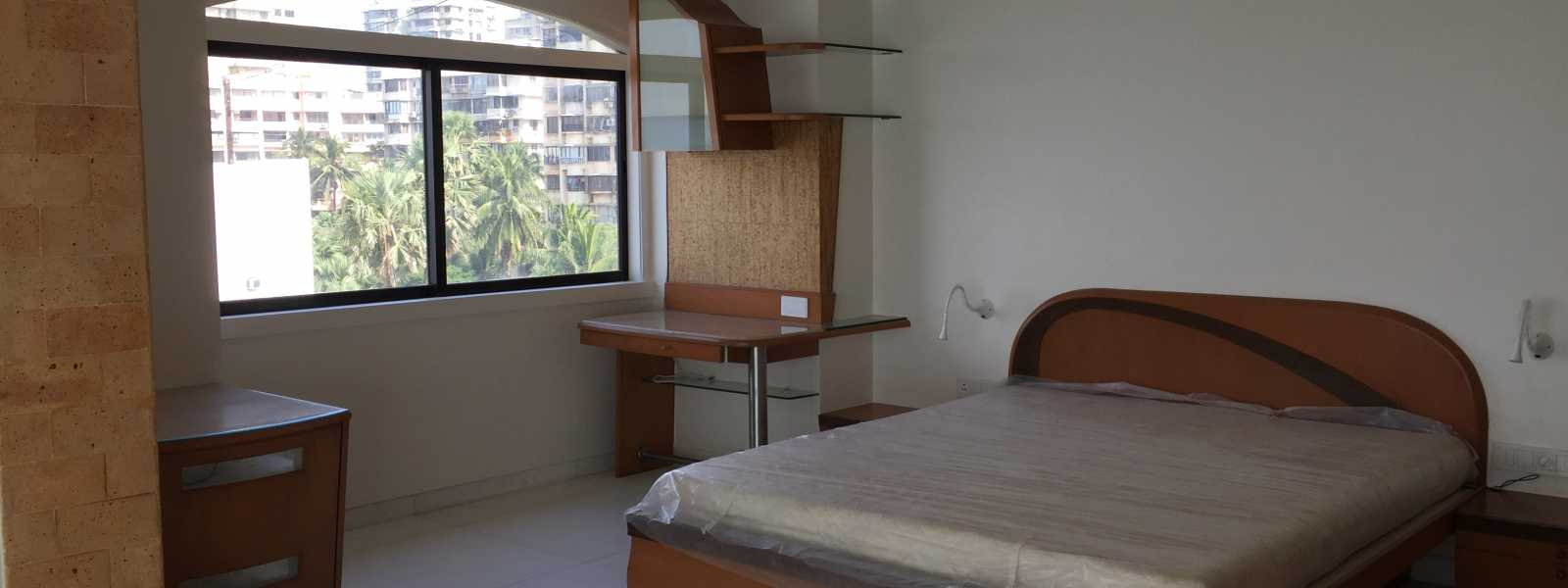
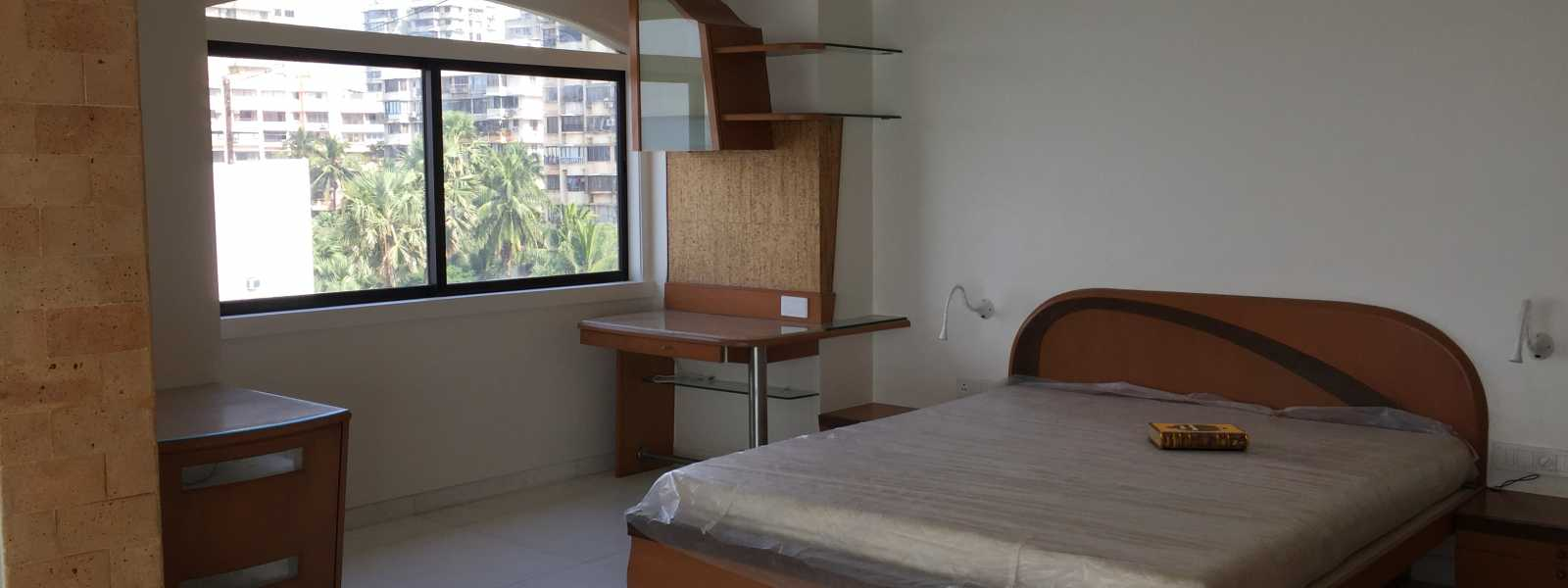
+ hardback book (1197, 436)
